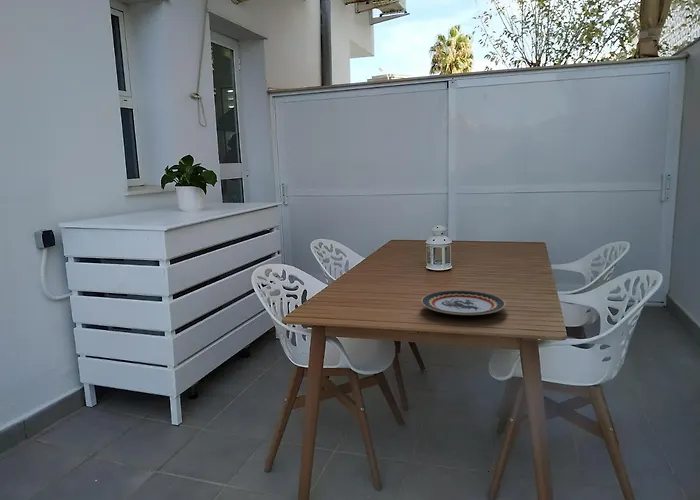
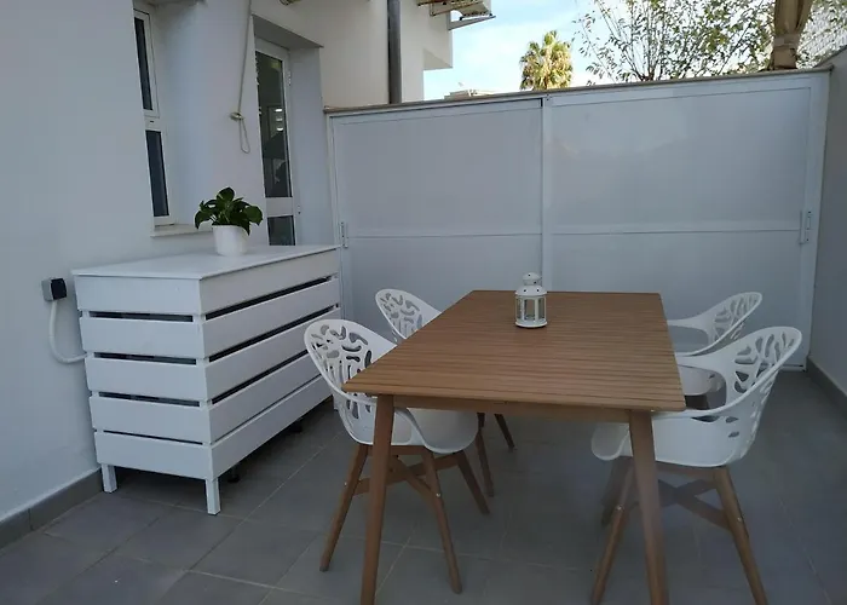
- plate (462, 304)
